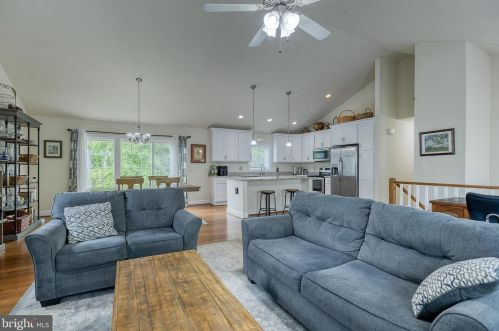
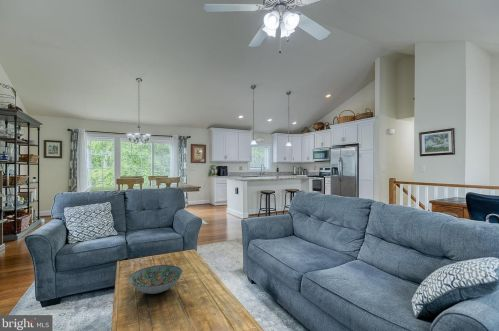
+ decorative bowl (156, 282)
